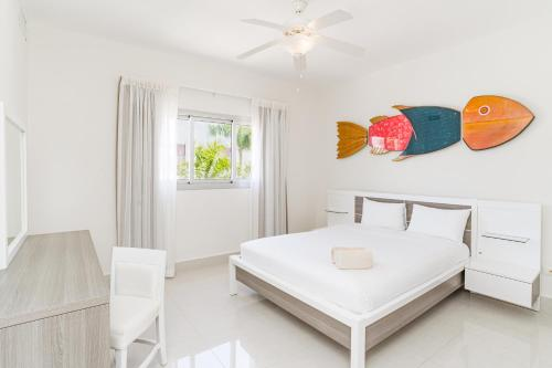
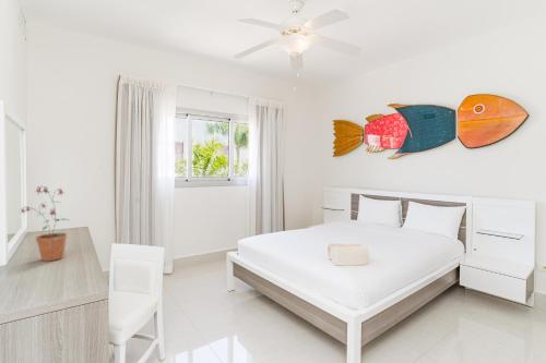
+ potted plant (47, 223)
